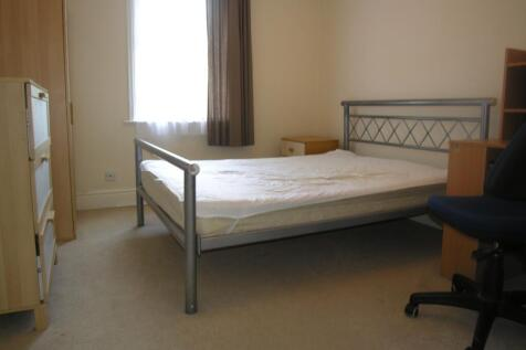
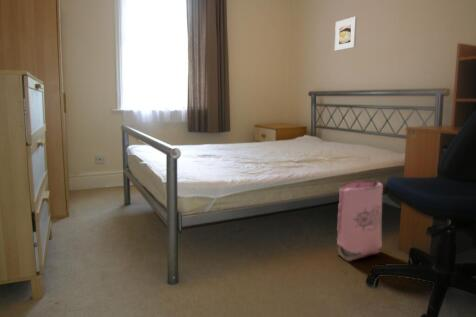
+ bag (360, 219)
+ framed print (345, 34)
